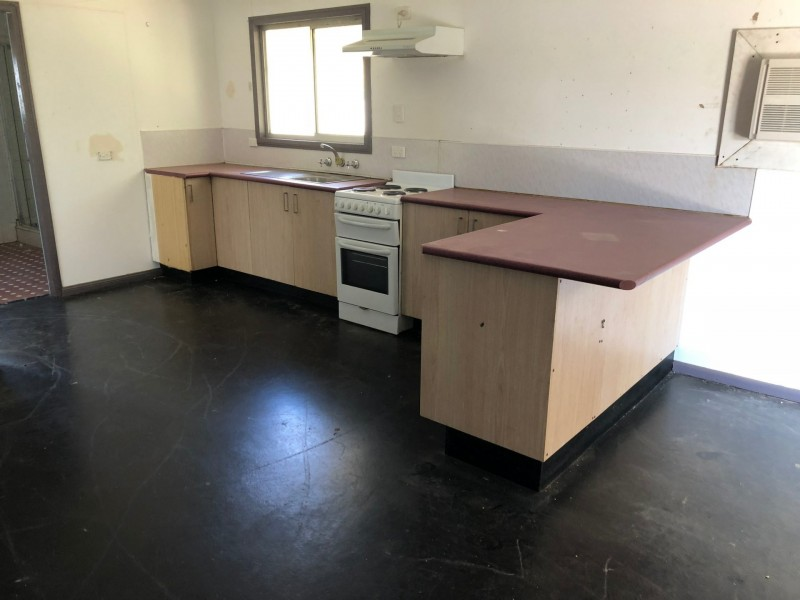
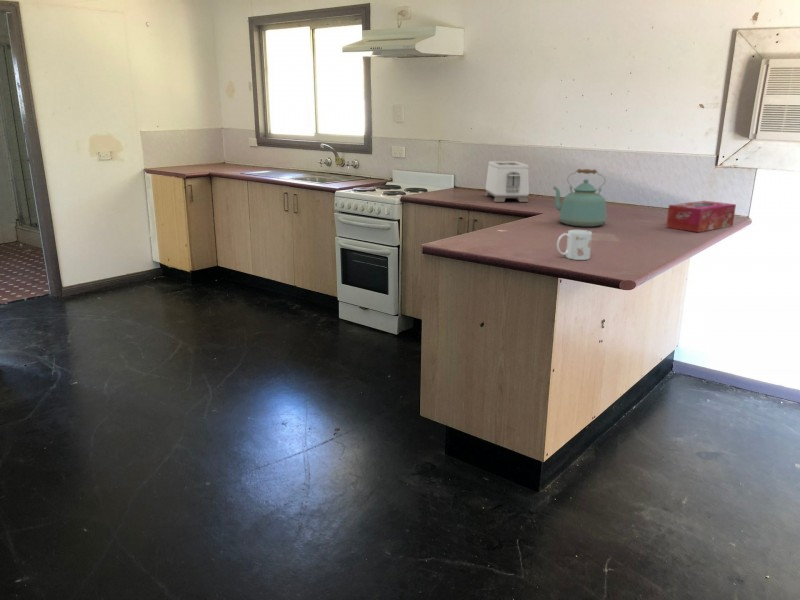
+ kettle (579, 196)
+ toaster (507, 181)
+ tissue box (701, 215)
+ mug (573, 244)
